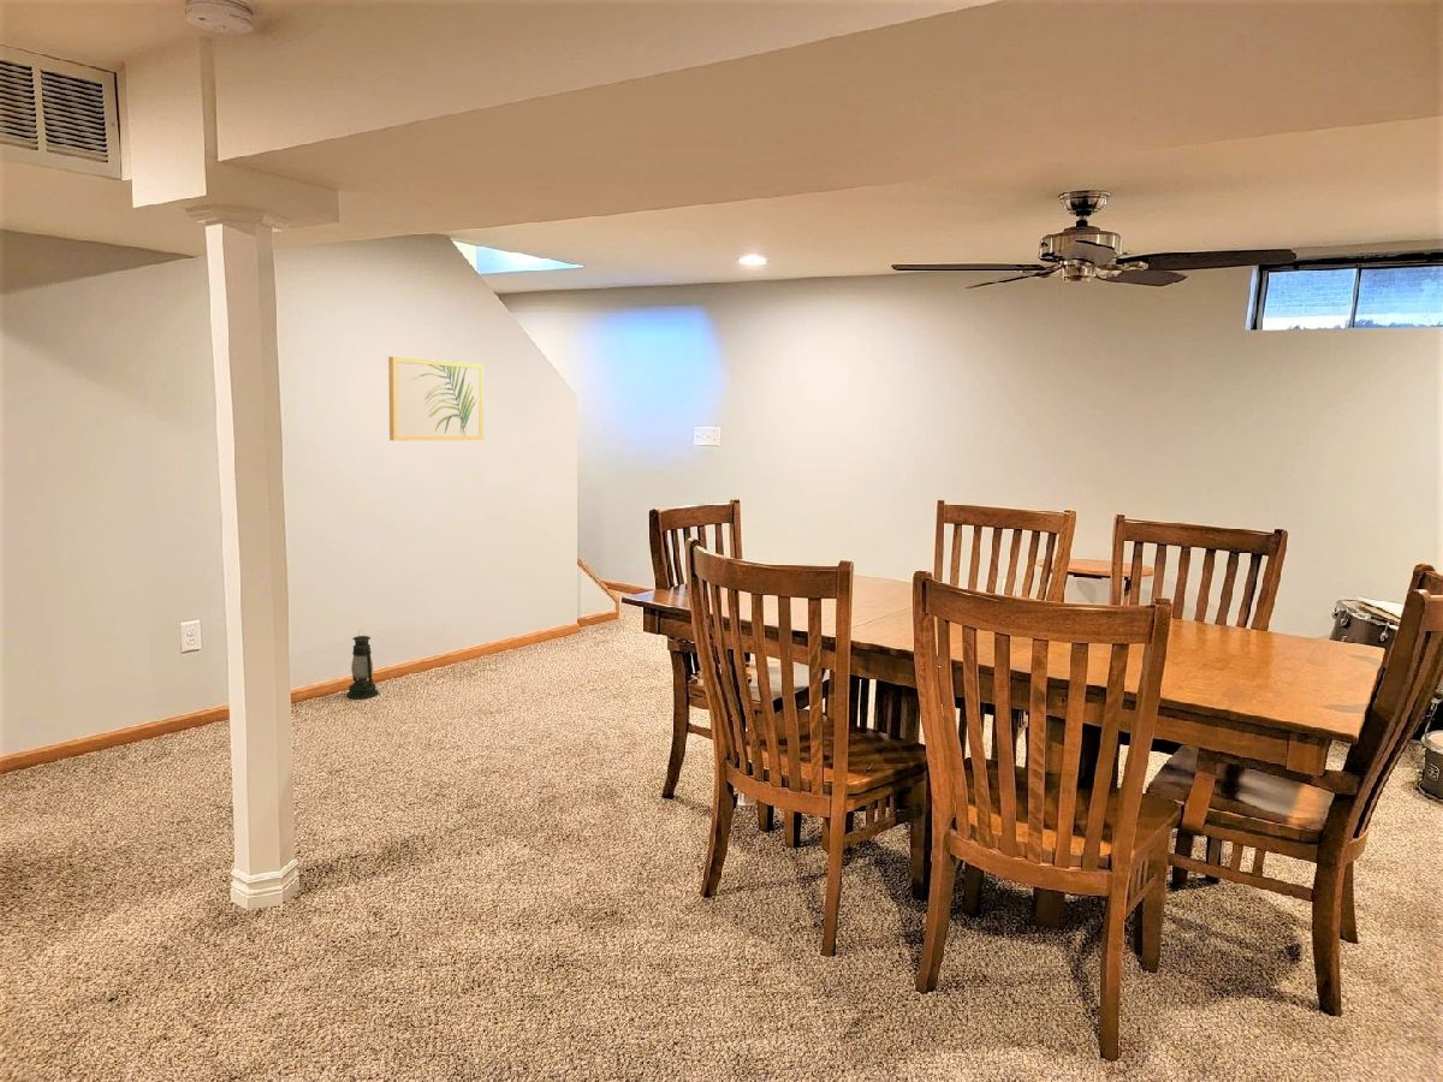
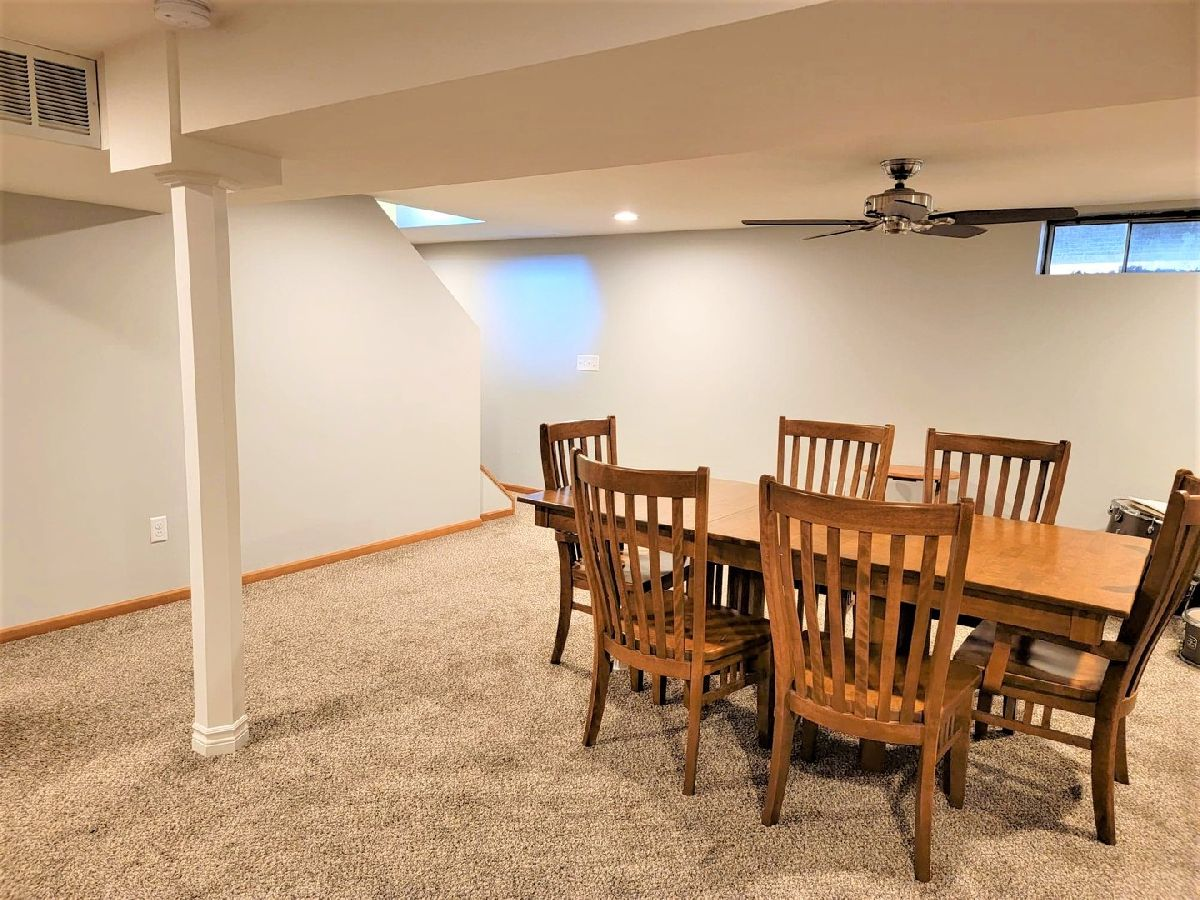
- lantern (362, 661)
- wall art (438, 400)
